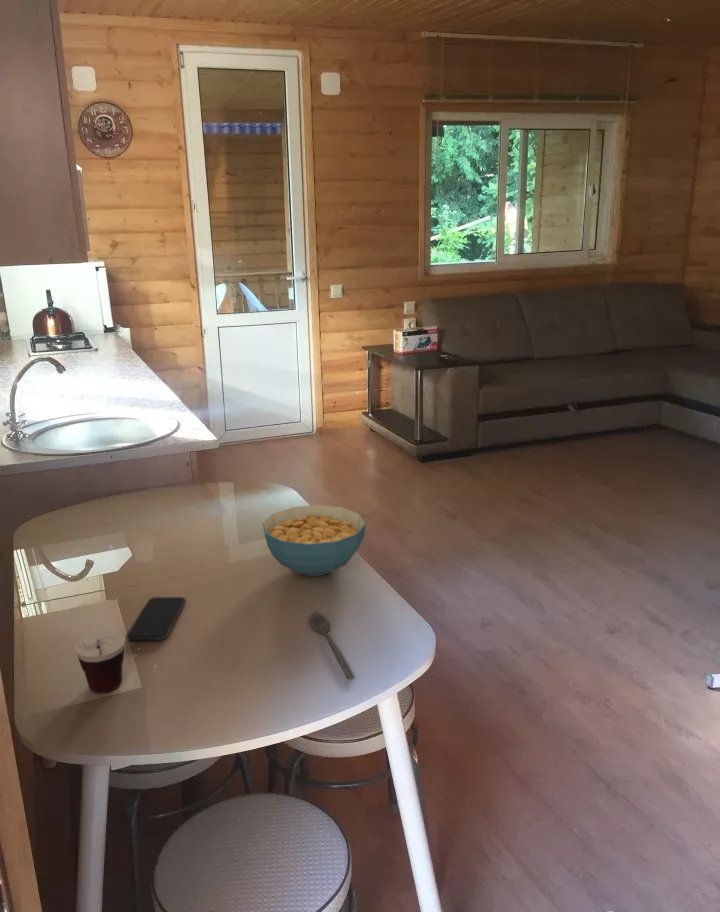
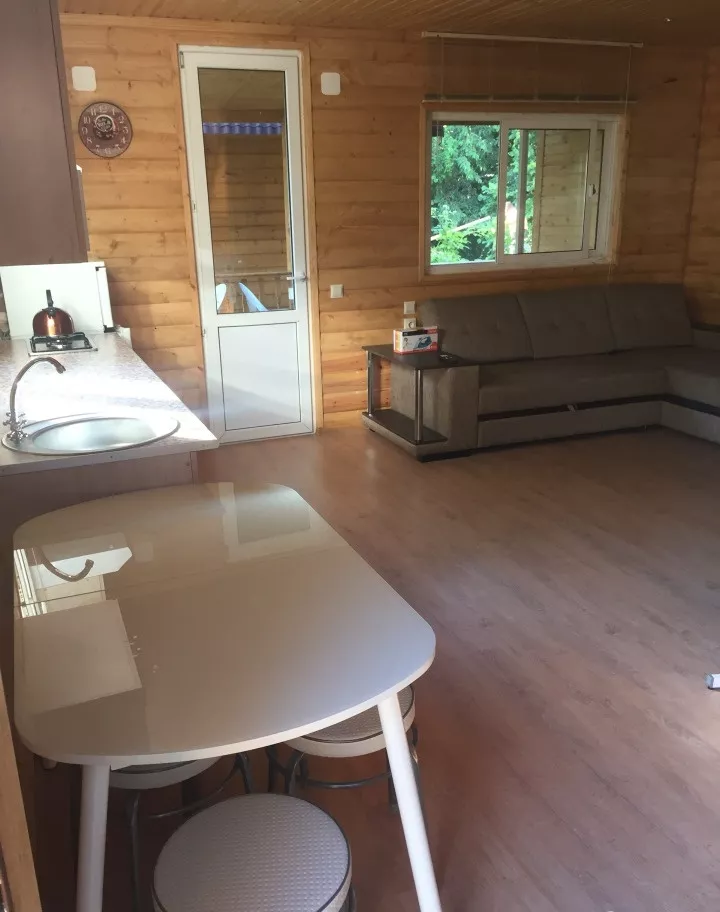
- spoon (331, 643)
- cup (101, 660)
- smartphone (157, 617)
- cereal bowl (314, 546)
